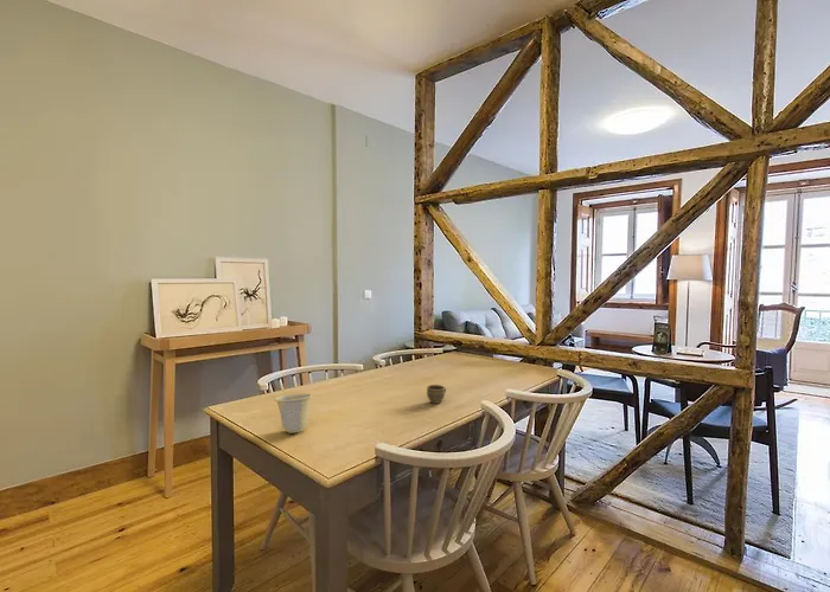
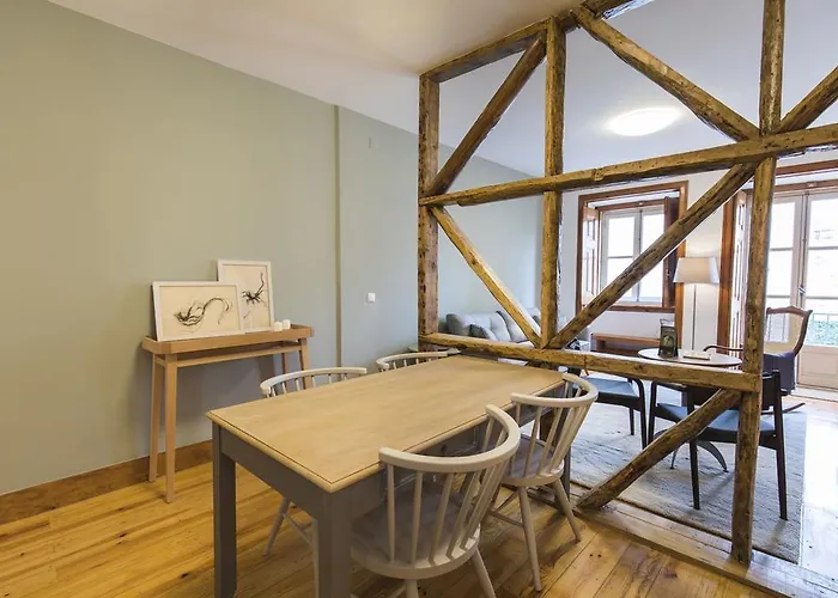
- cup (293, 412)
- cup (438, 393)
